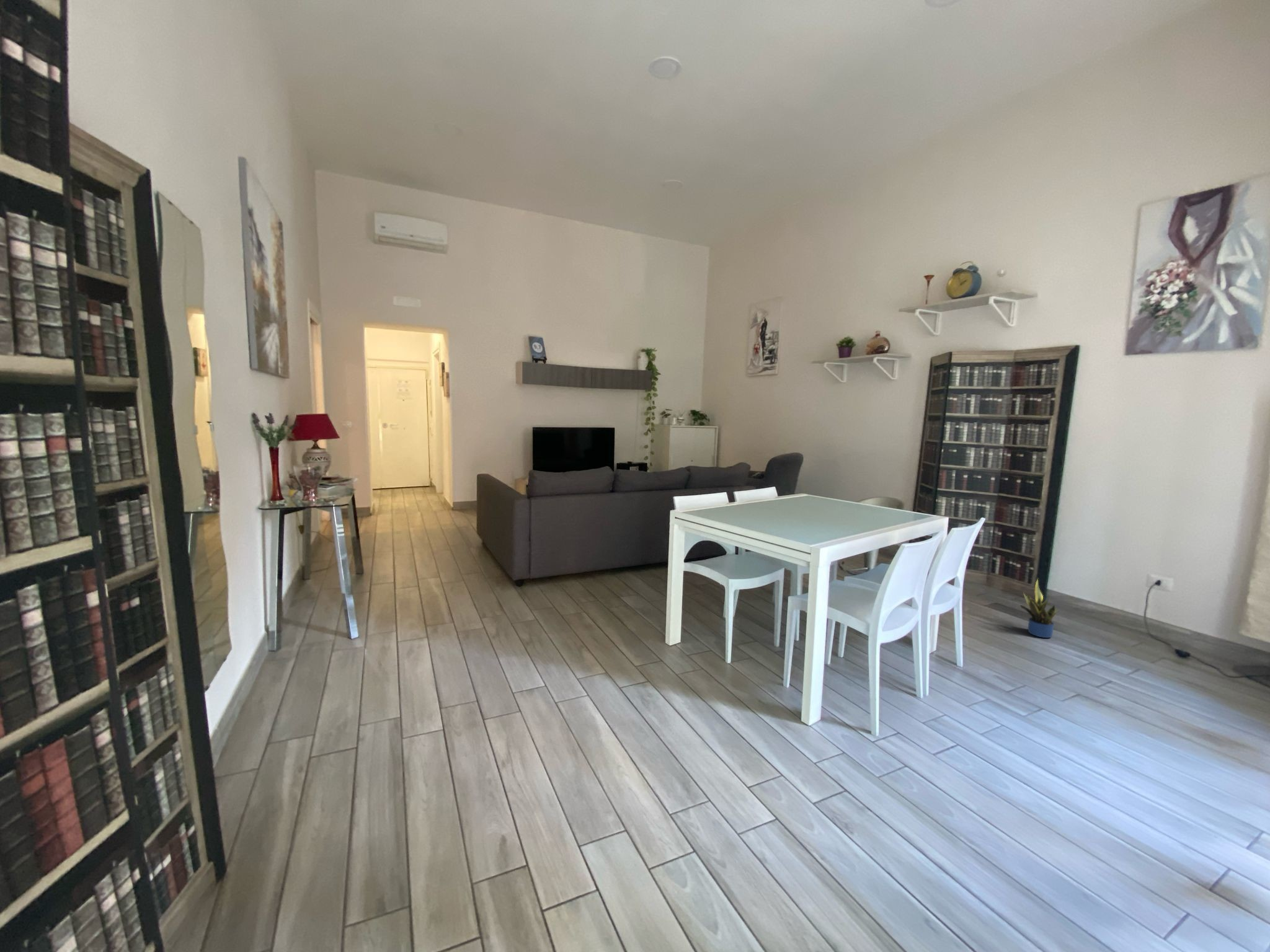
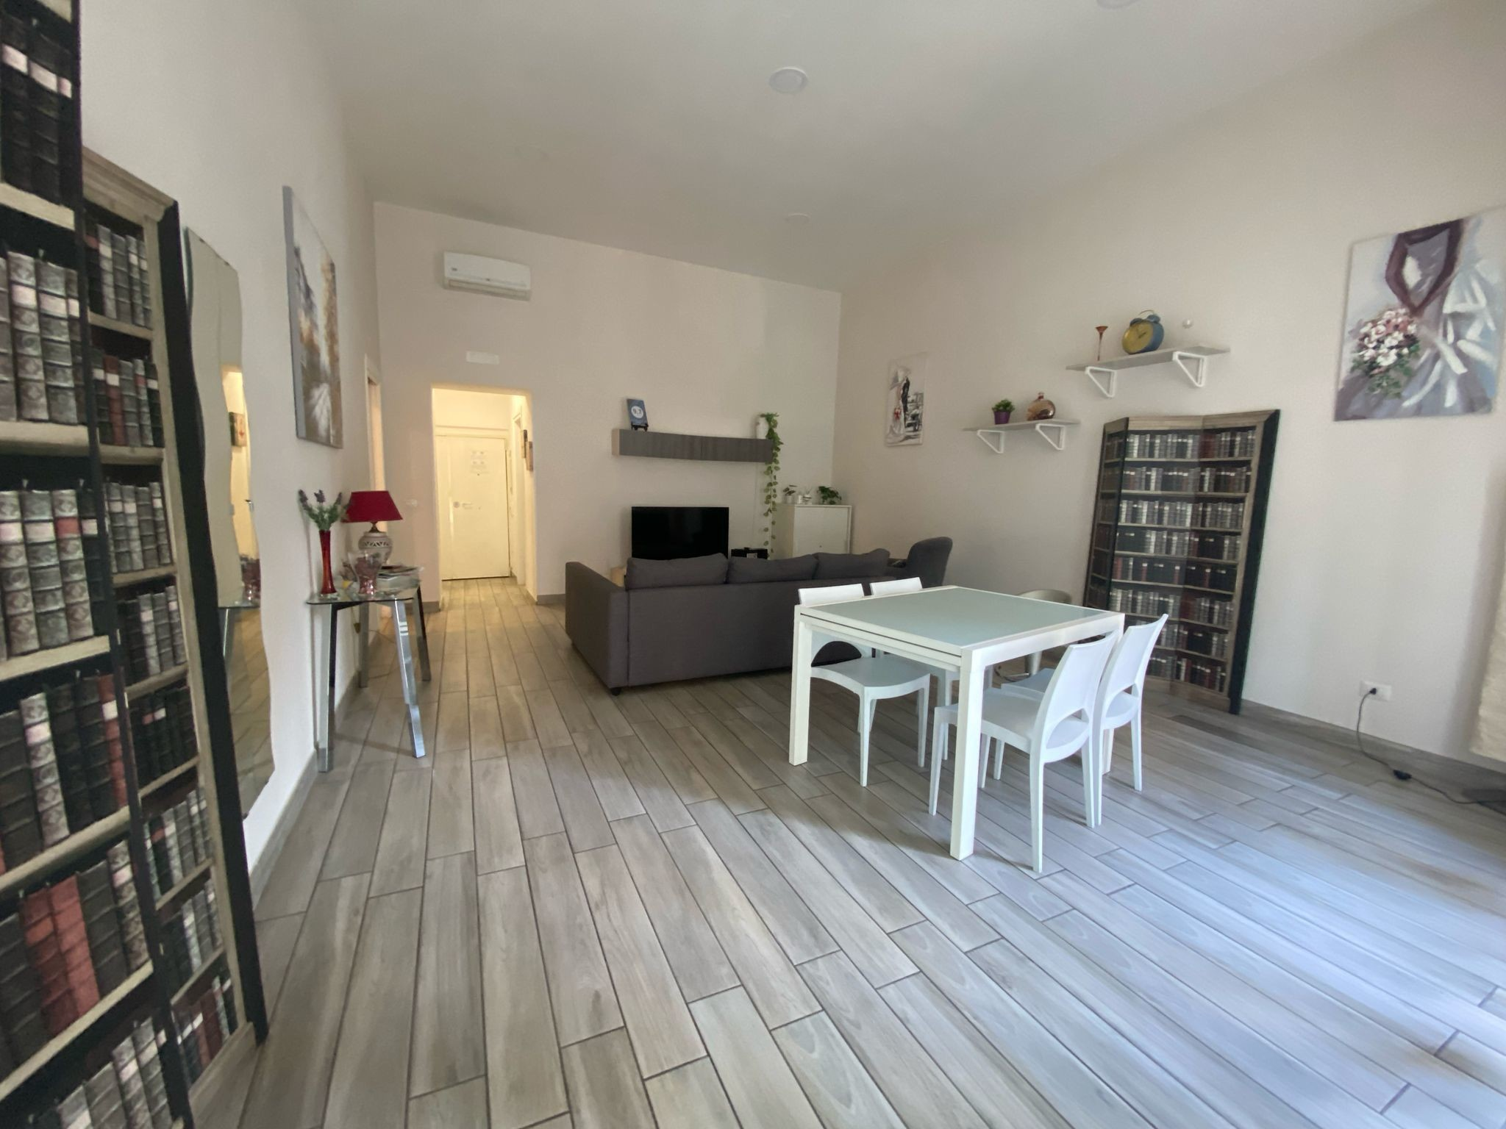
- potted plant (1037, 607)
